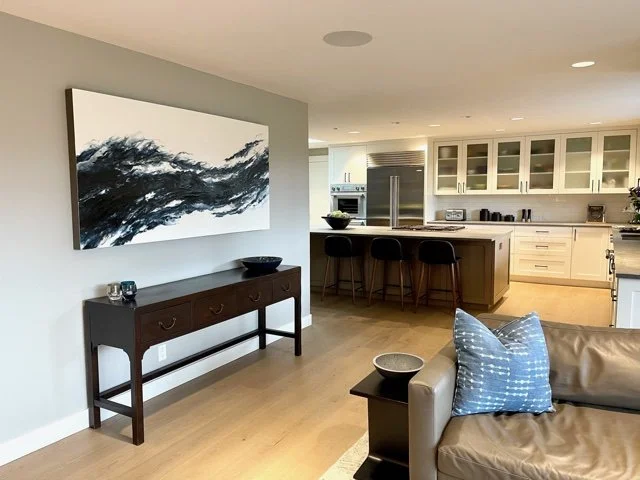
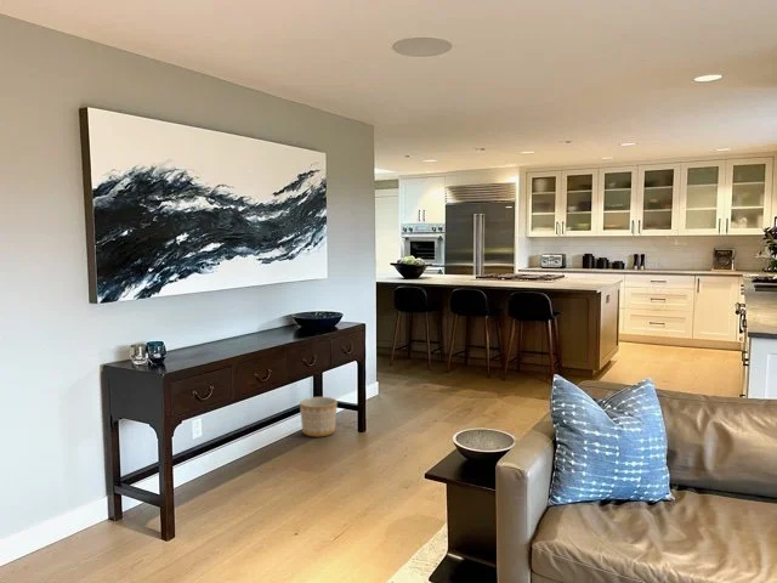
+ planter (318, 417)
